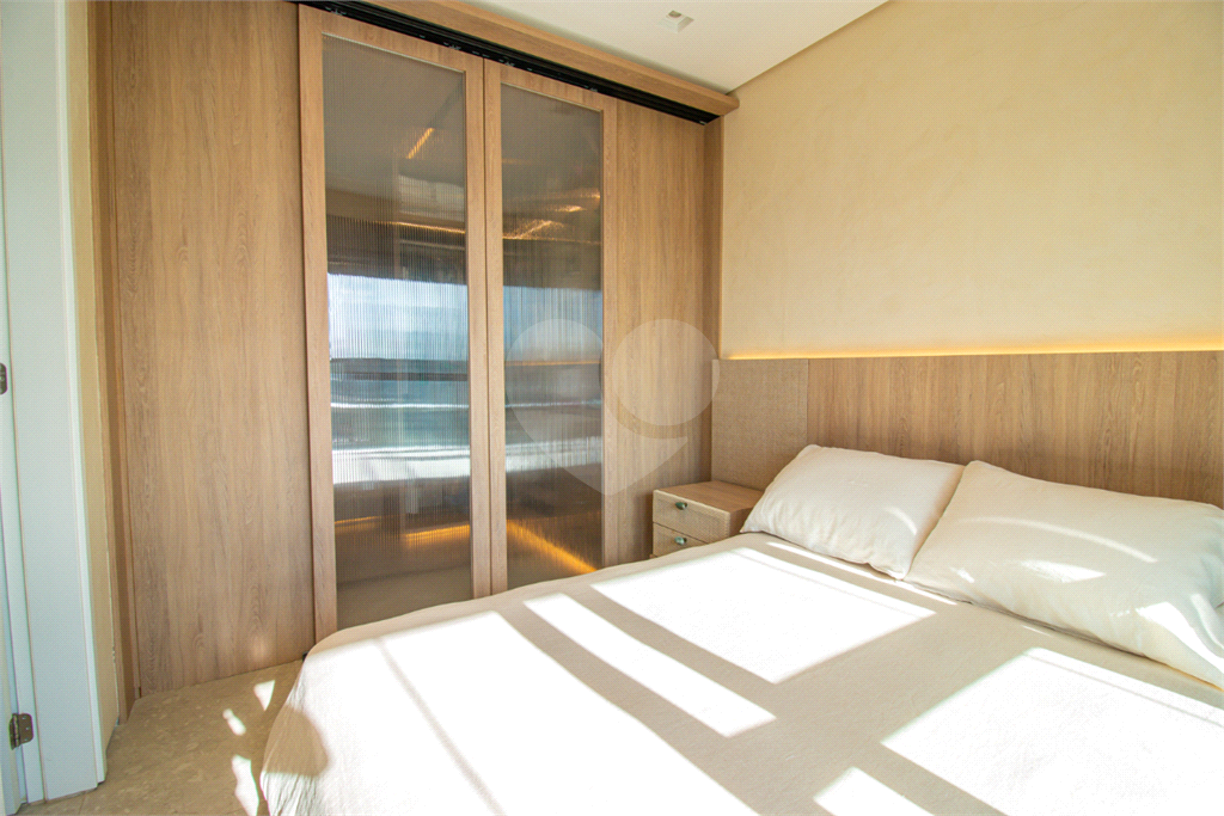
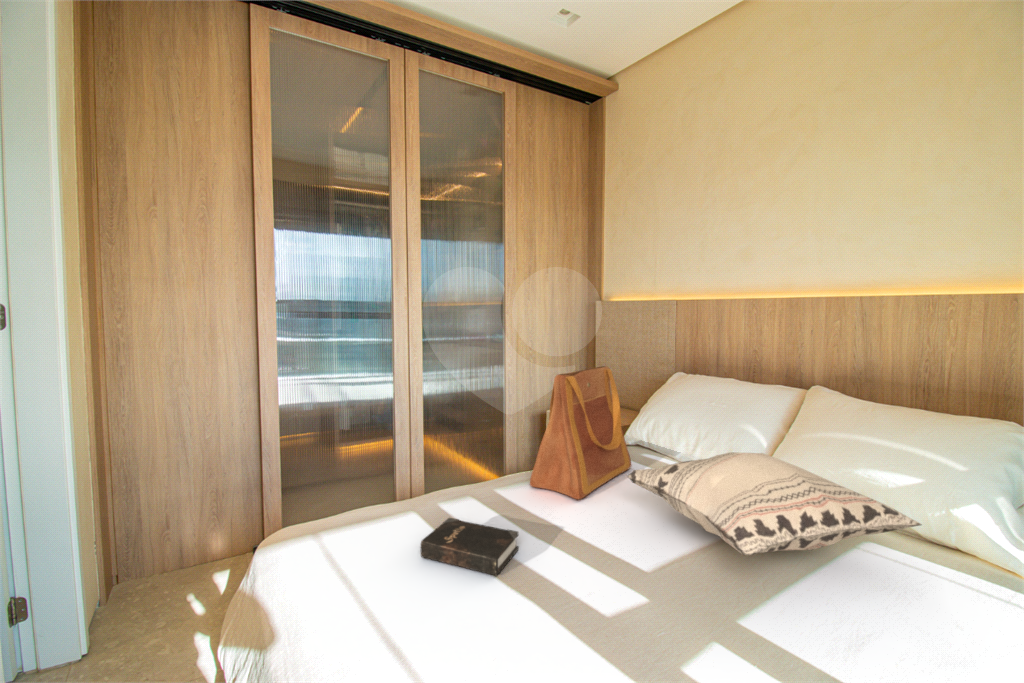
+ tote bag (584, 424)
+ hardback book (470, 545)
+ decorative pillow (753, 496)
